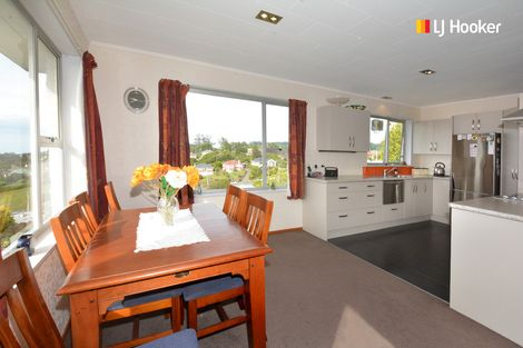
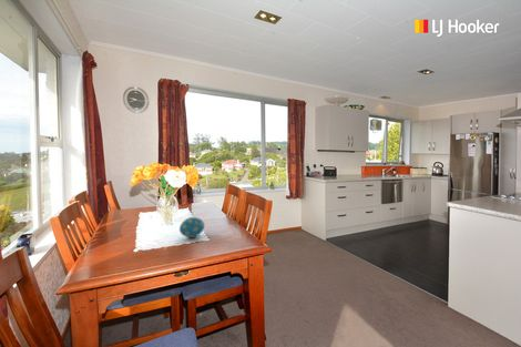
+ decorative egg (192, 226)
